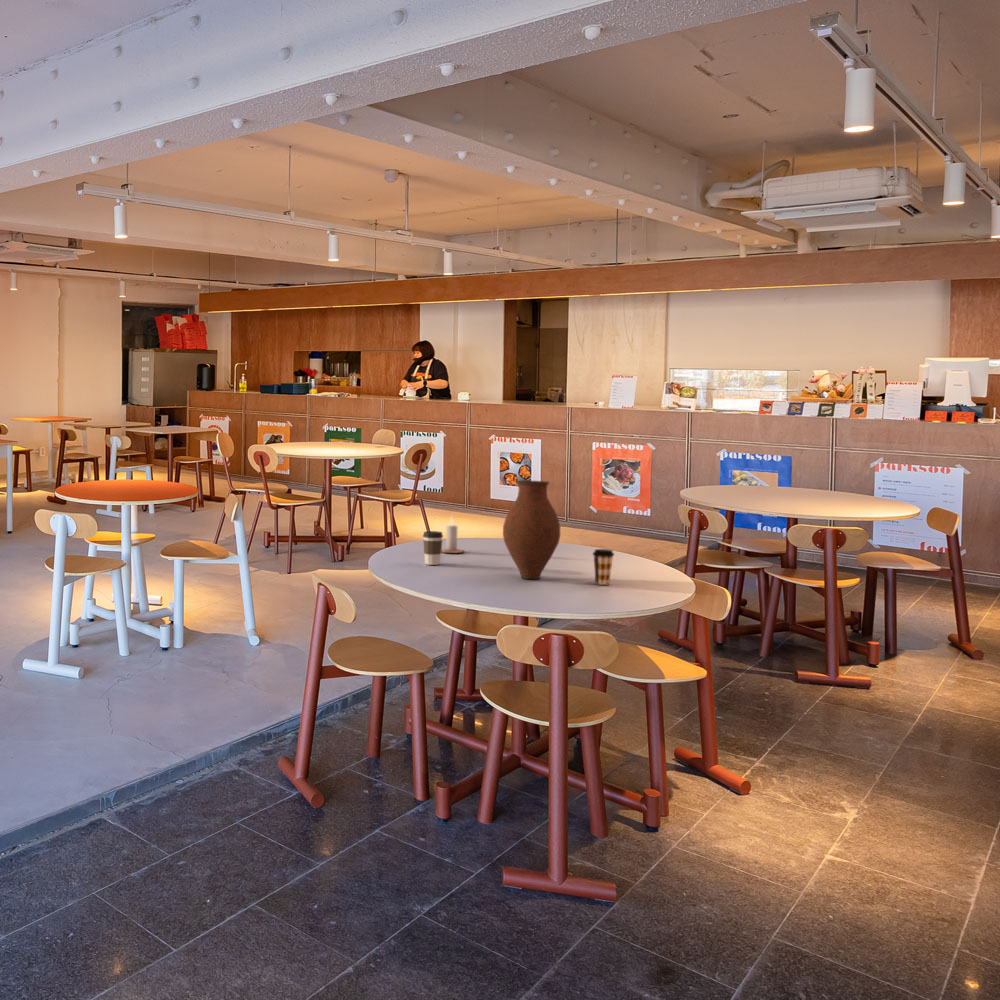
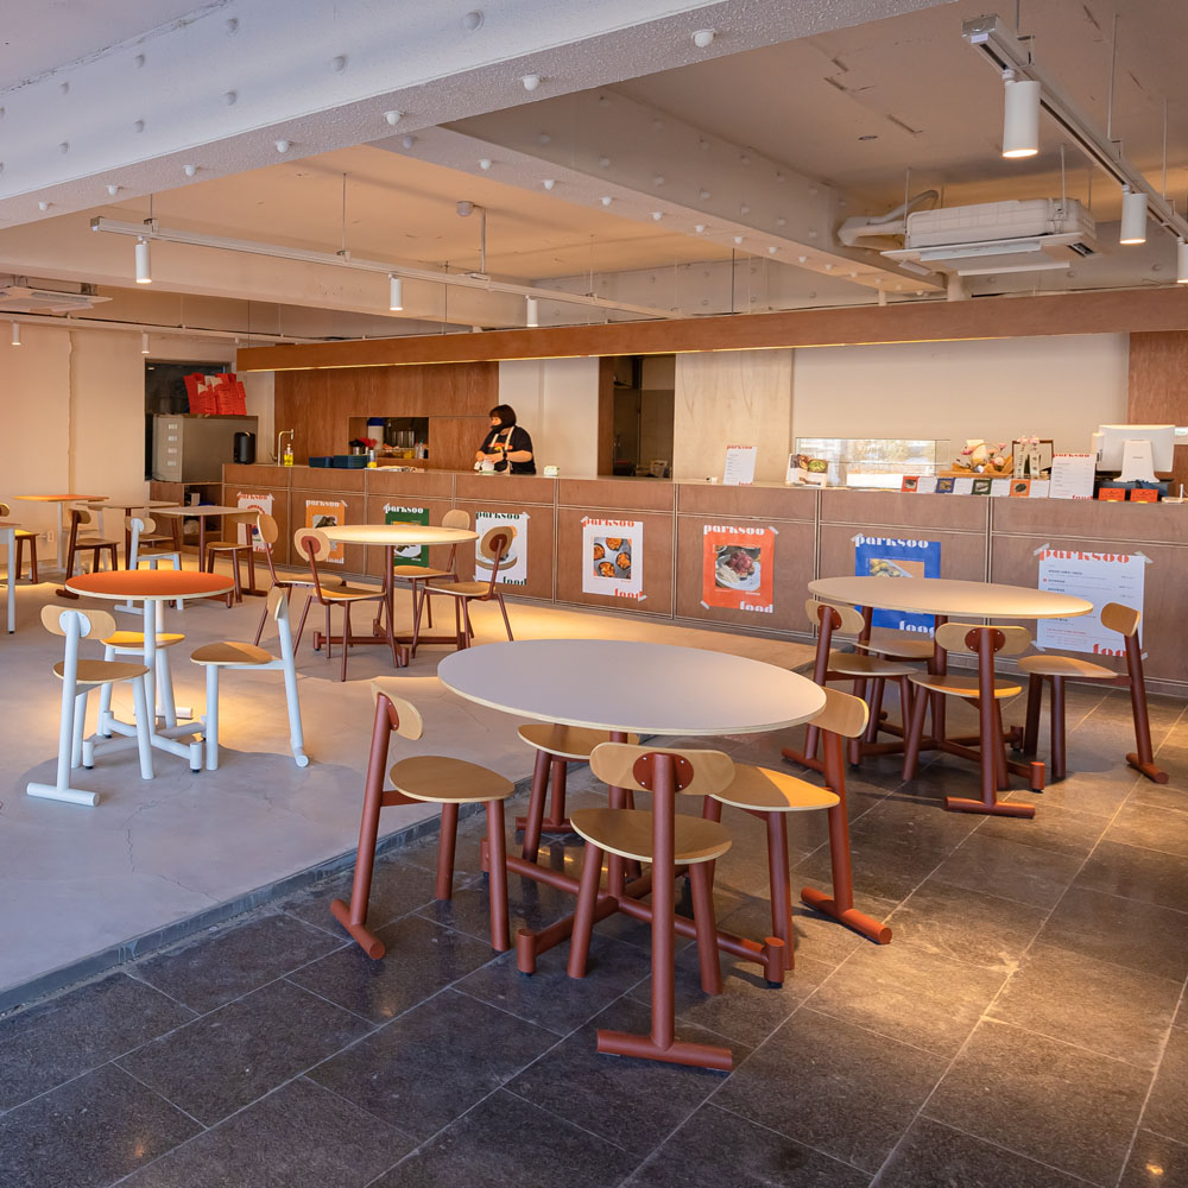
- coffee cup (432, 548)
- candle (451, 533)
- vase (531, 529)
- coffee cup (603, 566)
